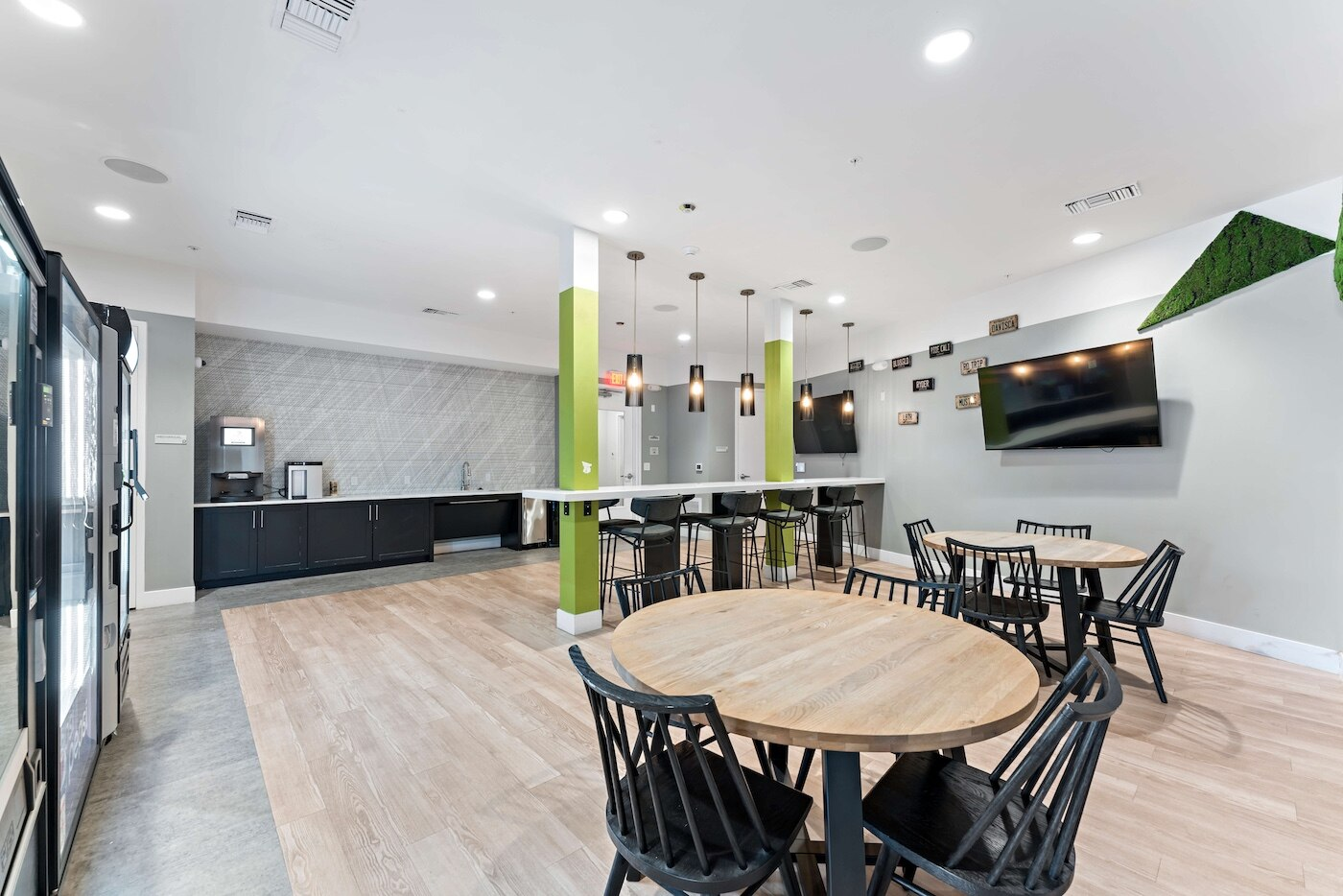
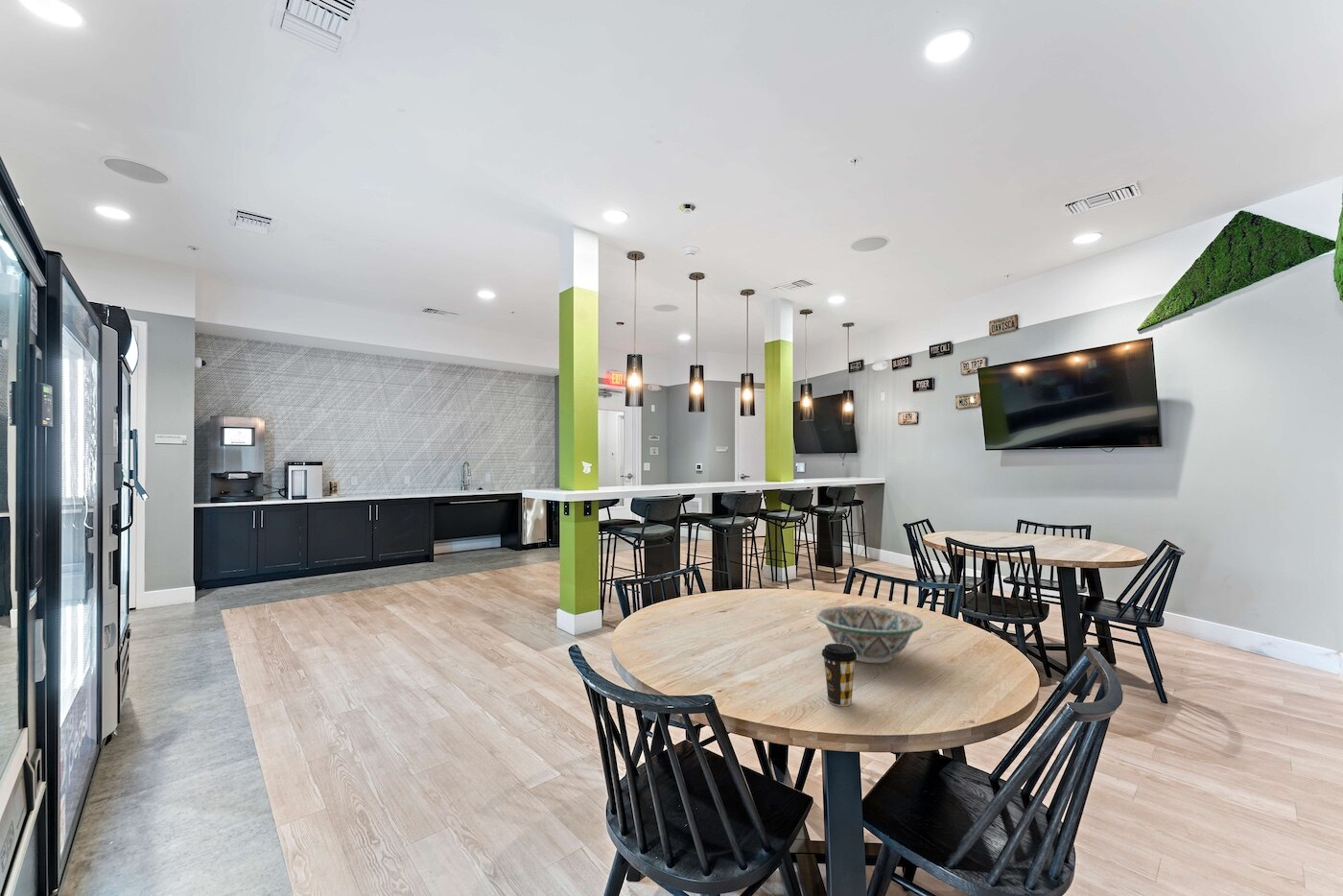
+ coffee cup (839, 674)
+ decorative bowl (868, 636)
